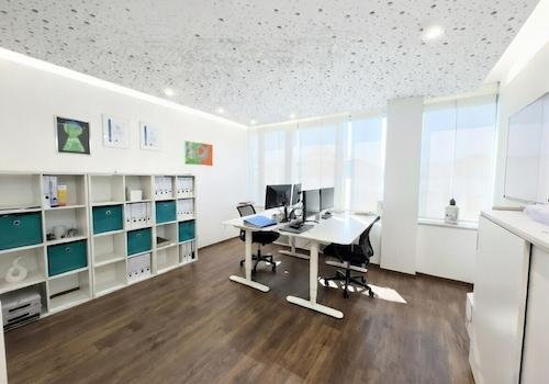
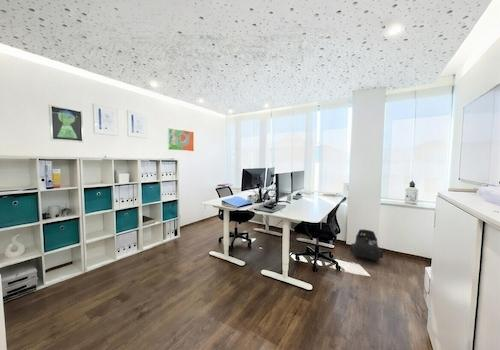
+ backpack (366, 243)
